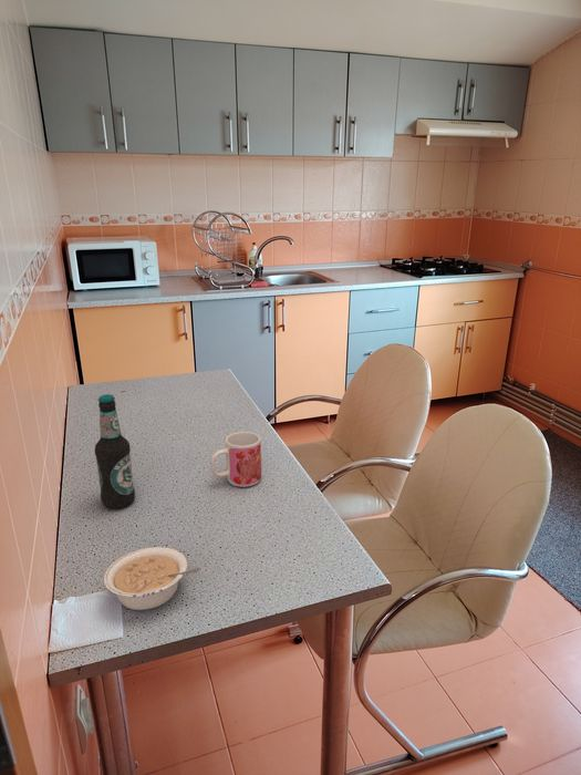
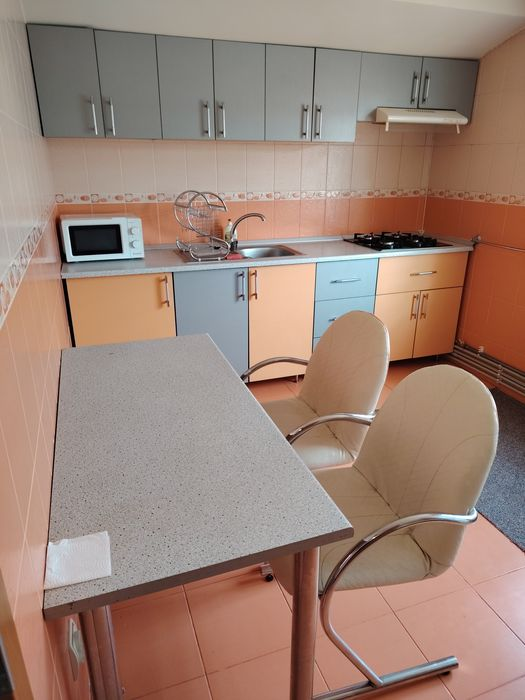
- bottle (112, 451)
- mug (235, 459)
- legume (151, 578)
